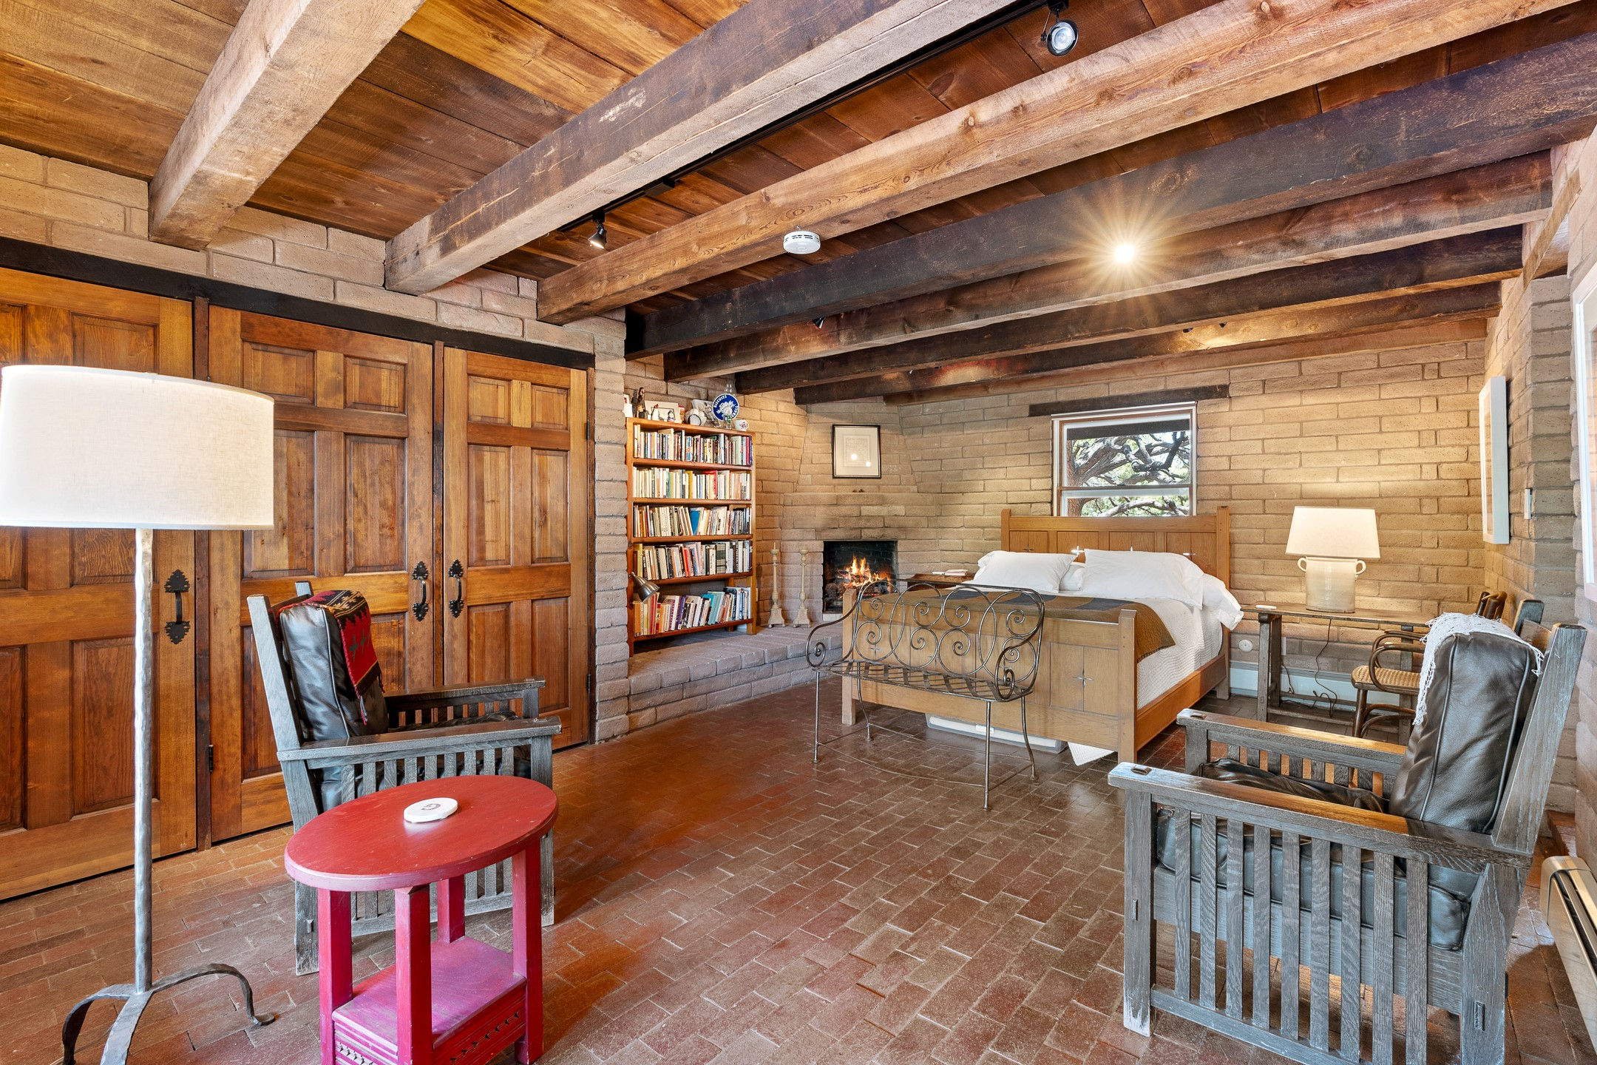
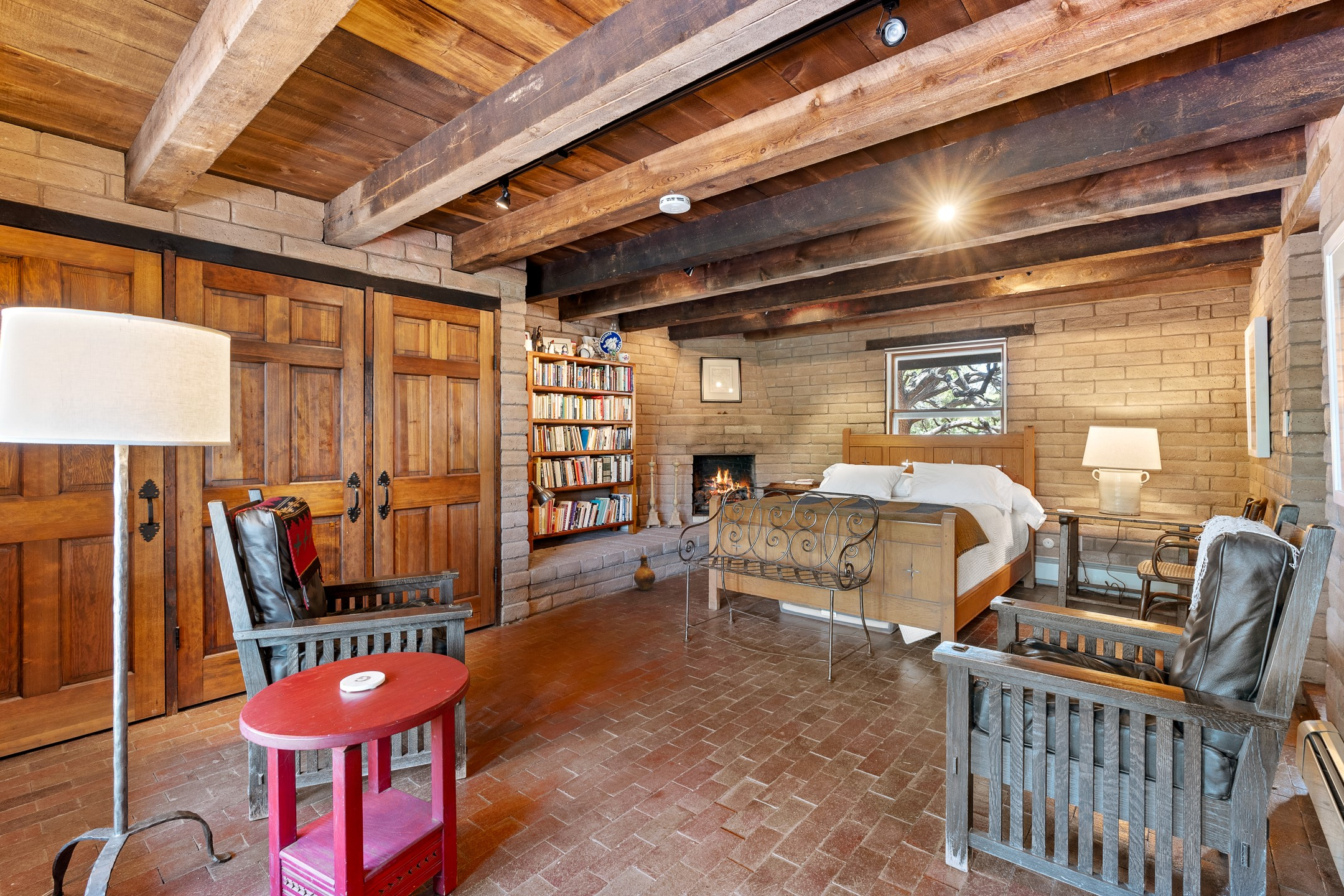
+ ceramic jug (644, 572)
